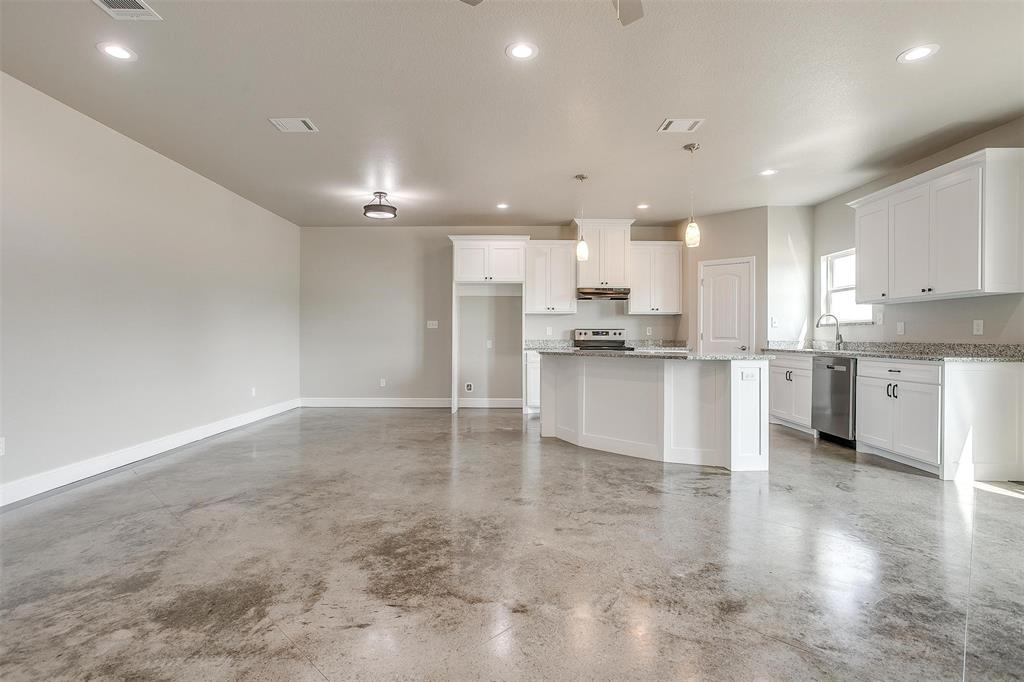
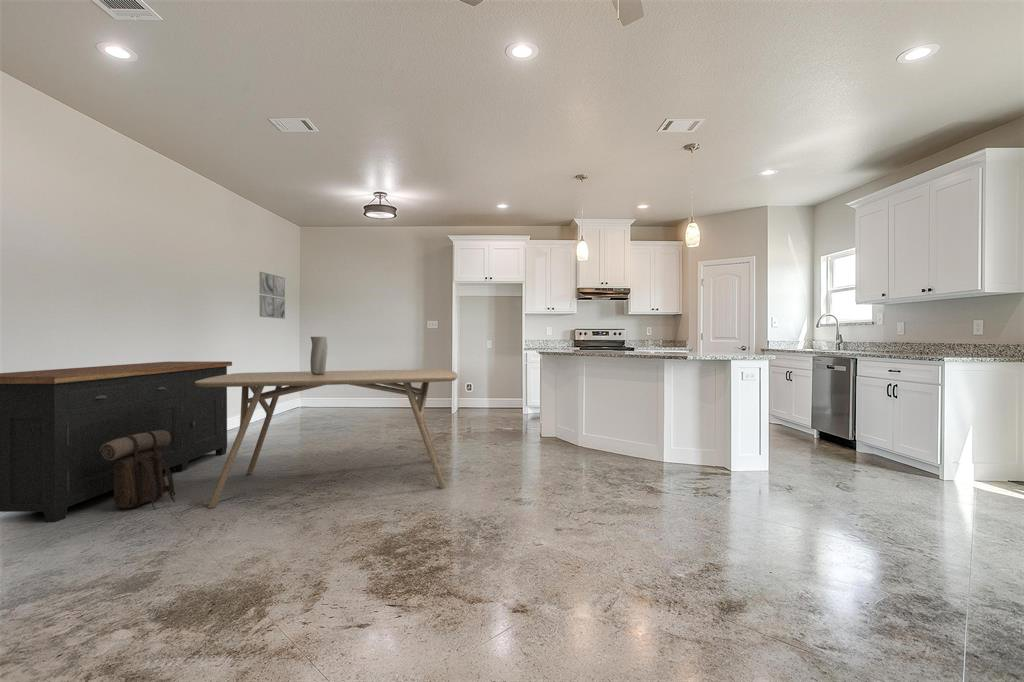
+ vase (318, 355)
+ dining table (341, 384)
+ sideboard (125, 423)
+ wall art (272, 295)
+ backpack (146, 468)
